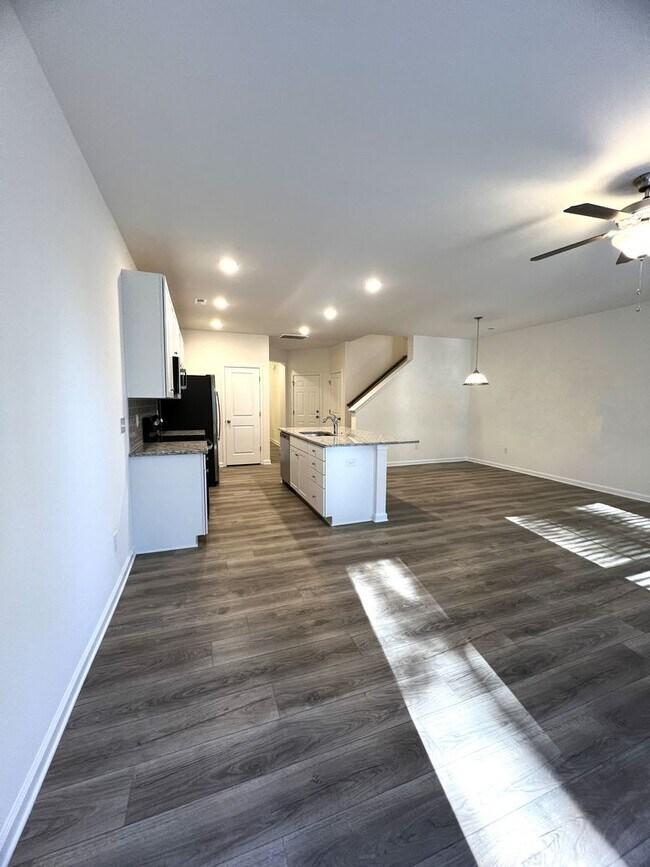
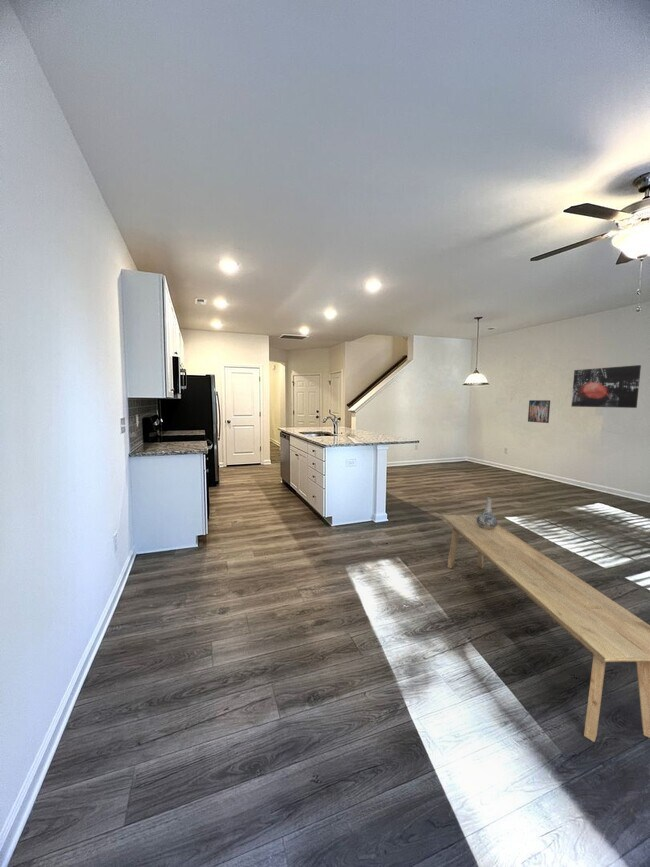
+ bench (520, 589)
+ wall art (603, 387)
+ decorative vase (487, 512)
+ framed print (538, 411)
